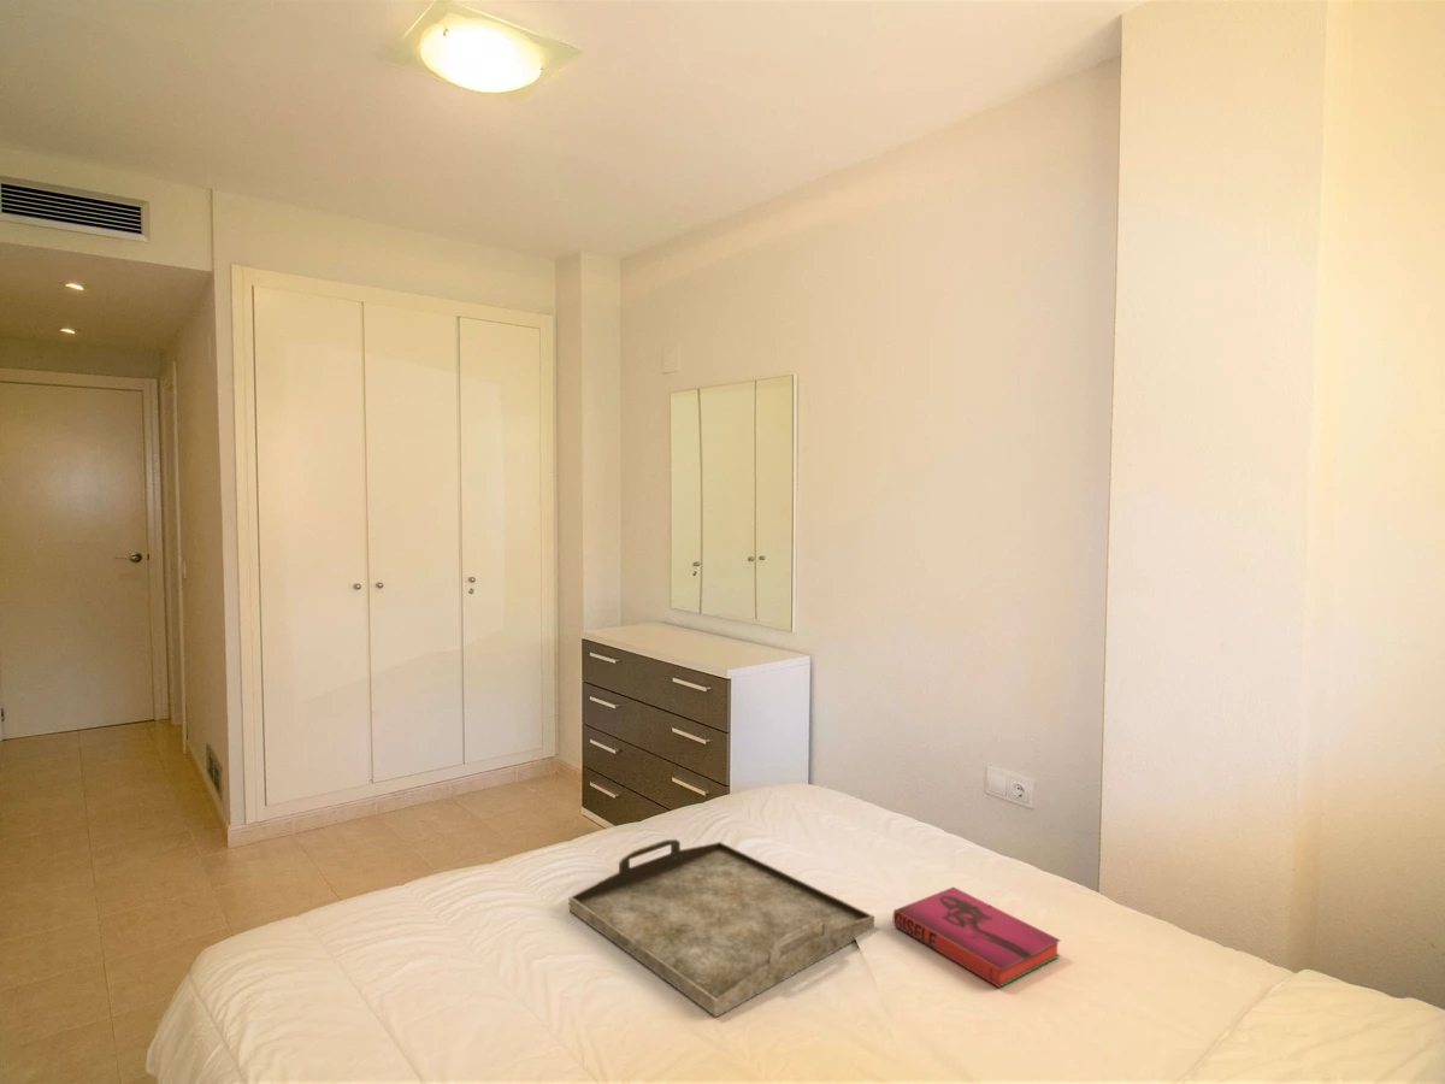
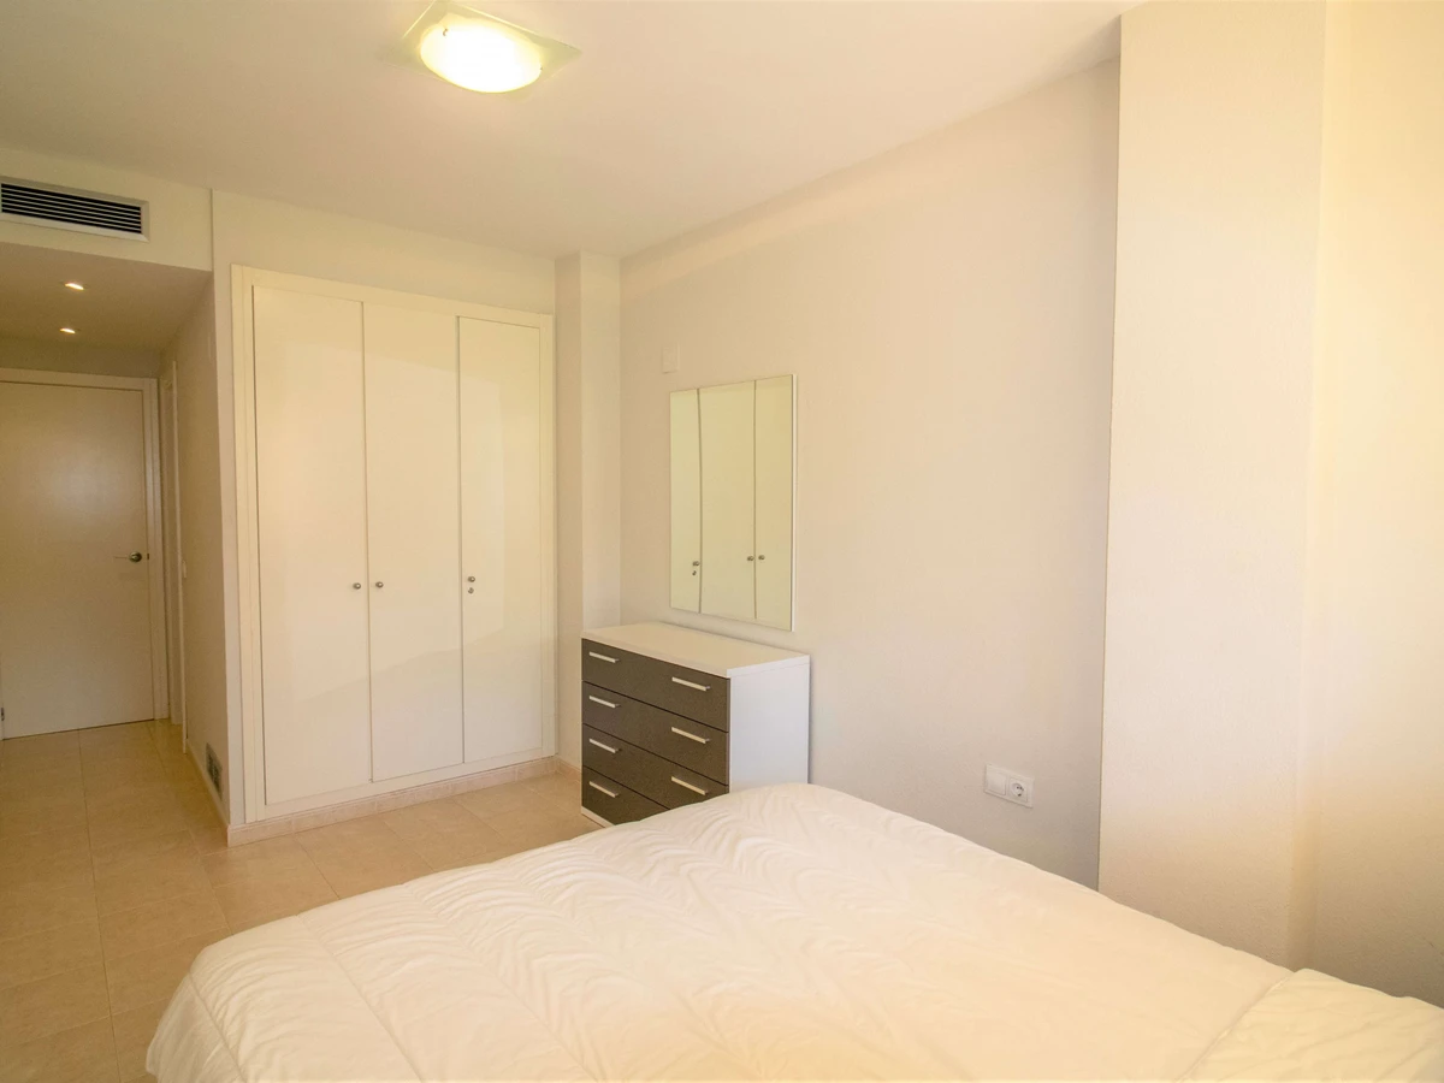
- hardback book (973, 932)
- serving tray (718, 900)
